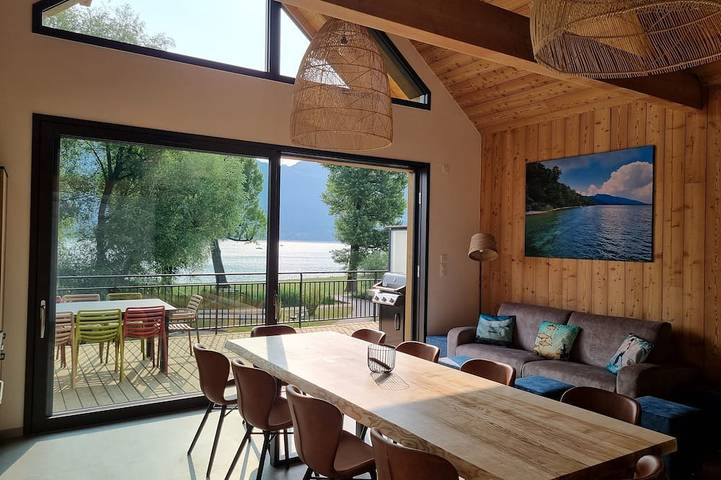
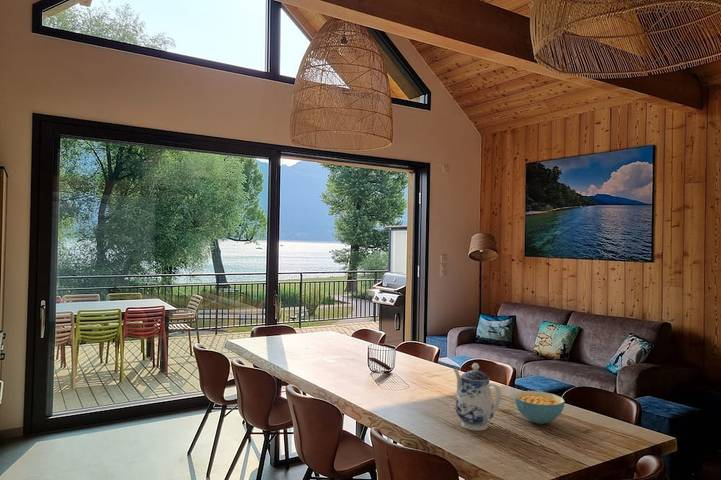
+ cereal bowl (538, 409)
+ teapot (475, 394)
